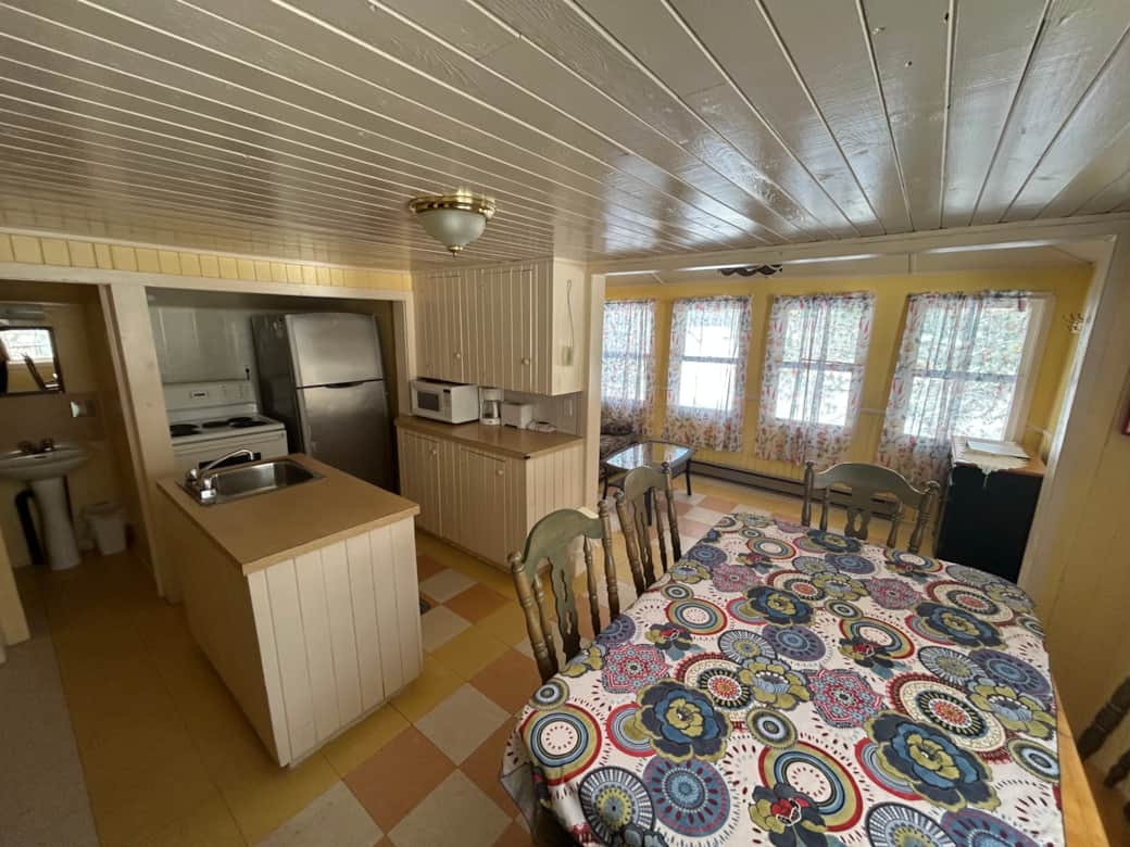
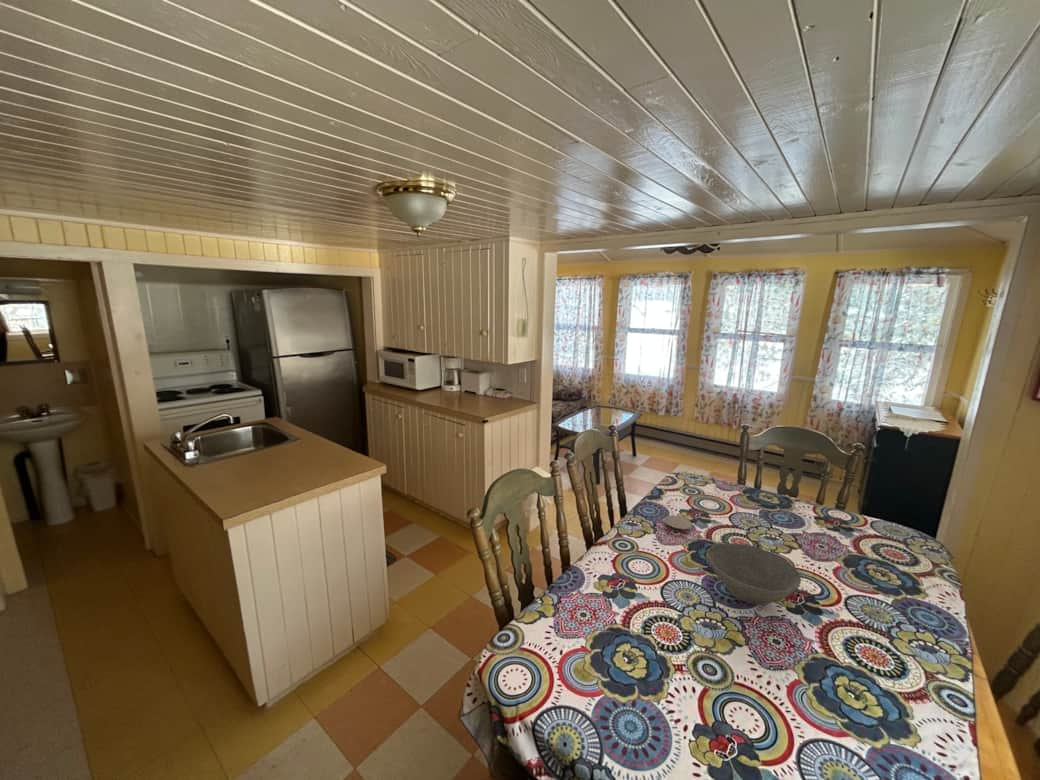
+ coaster (677, 523)
+ bowl (749, 579)
